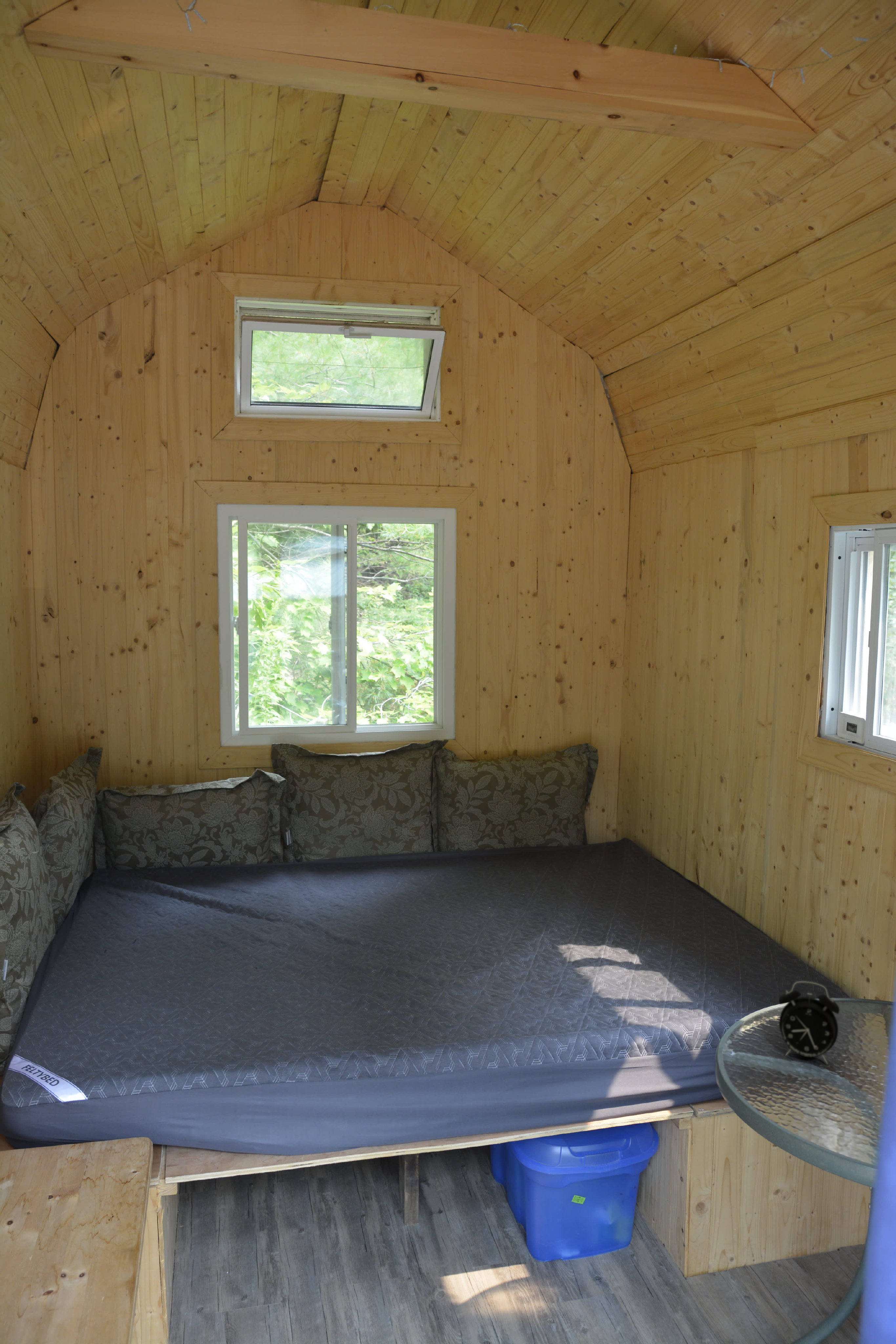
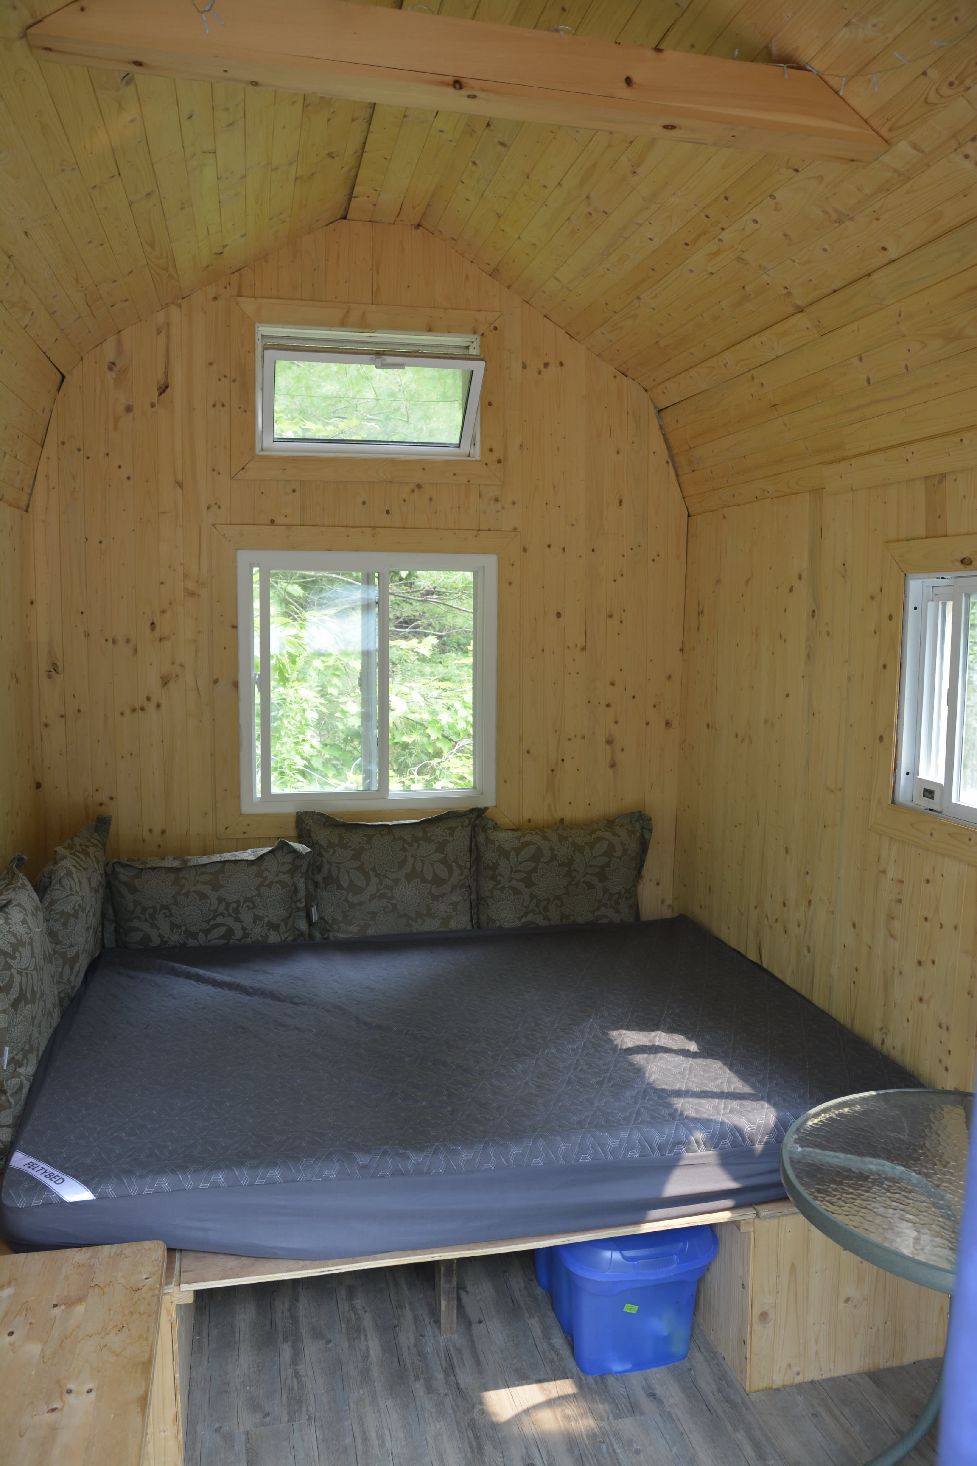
- alarm clock (808, 1020)
